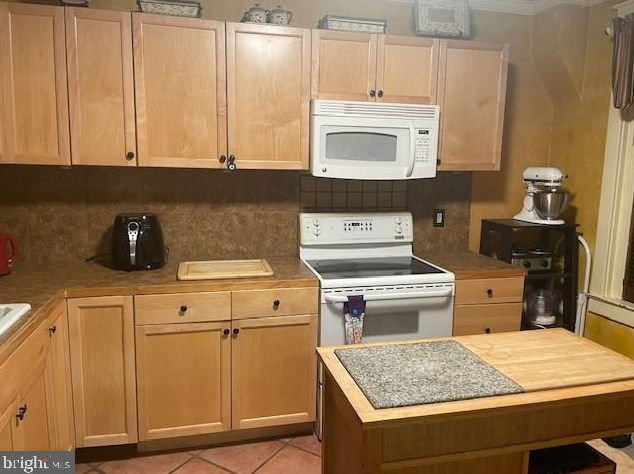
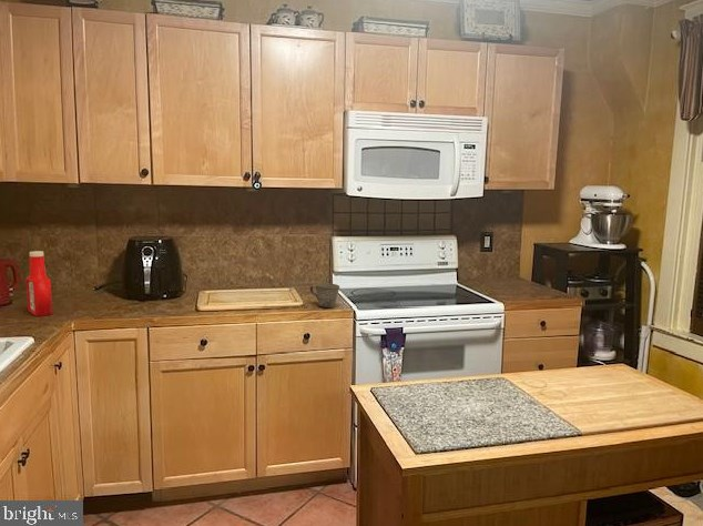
+ soap bottle (38, 282)
+ mug (325, 294)
